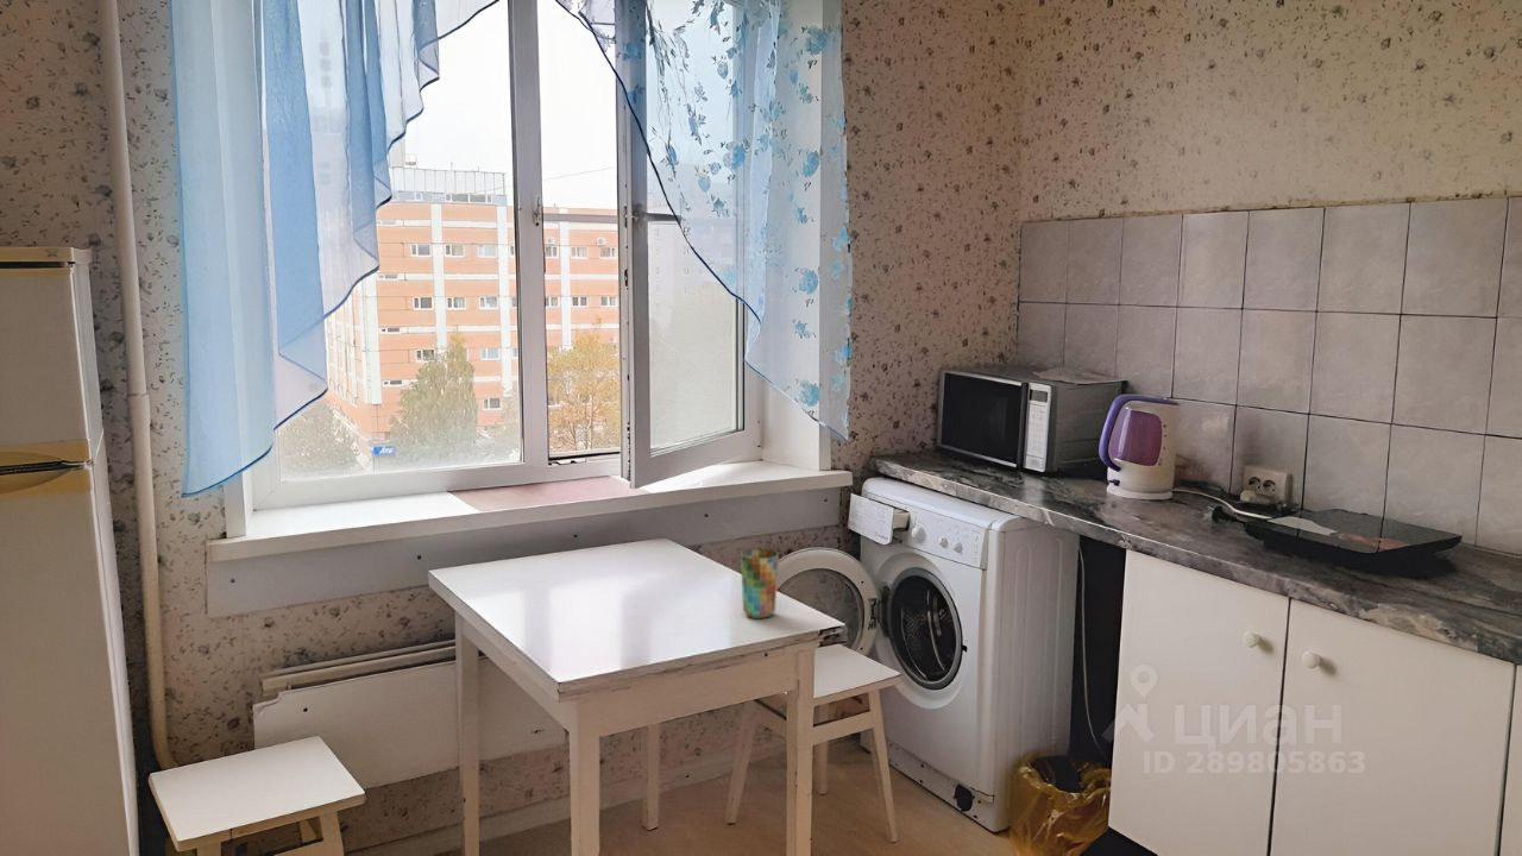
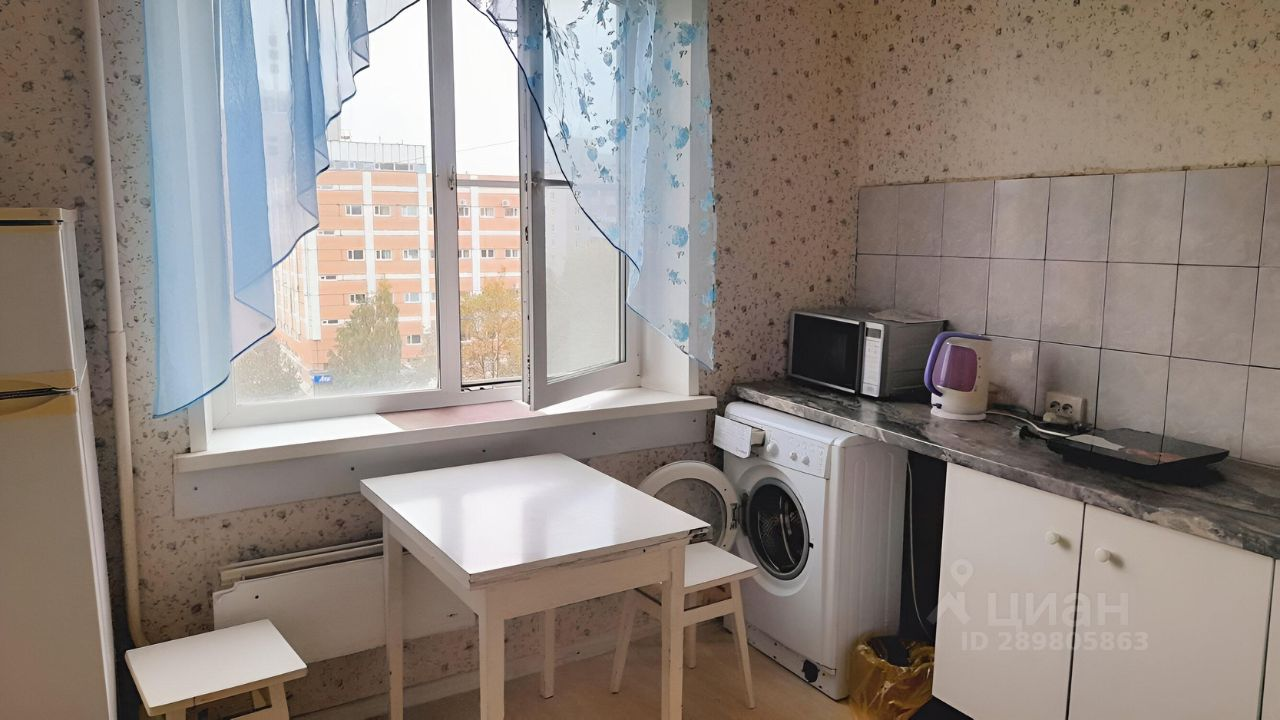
- cup (759, 584)
